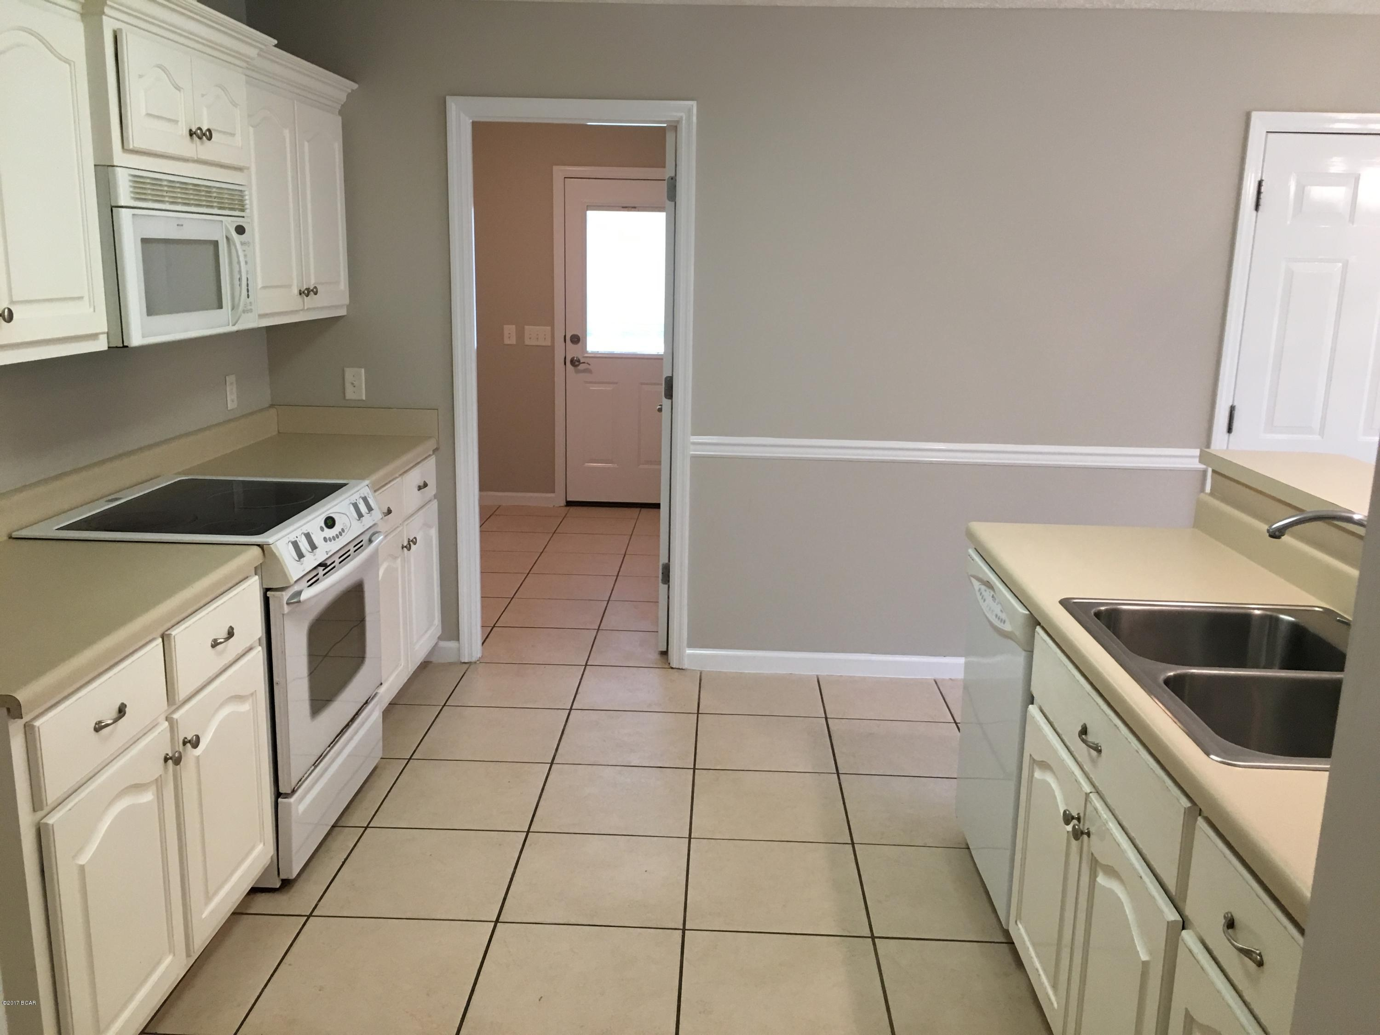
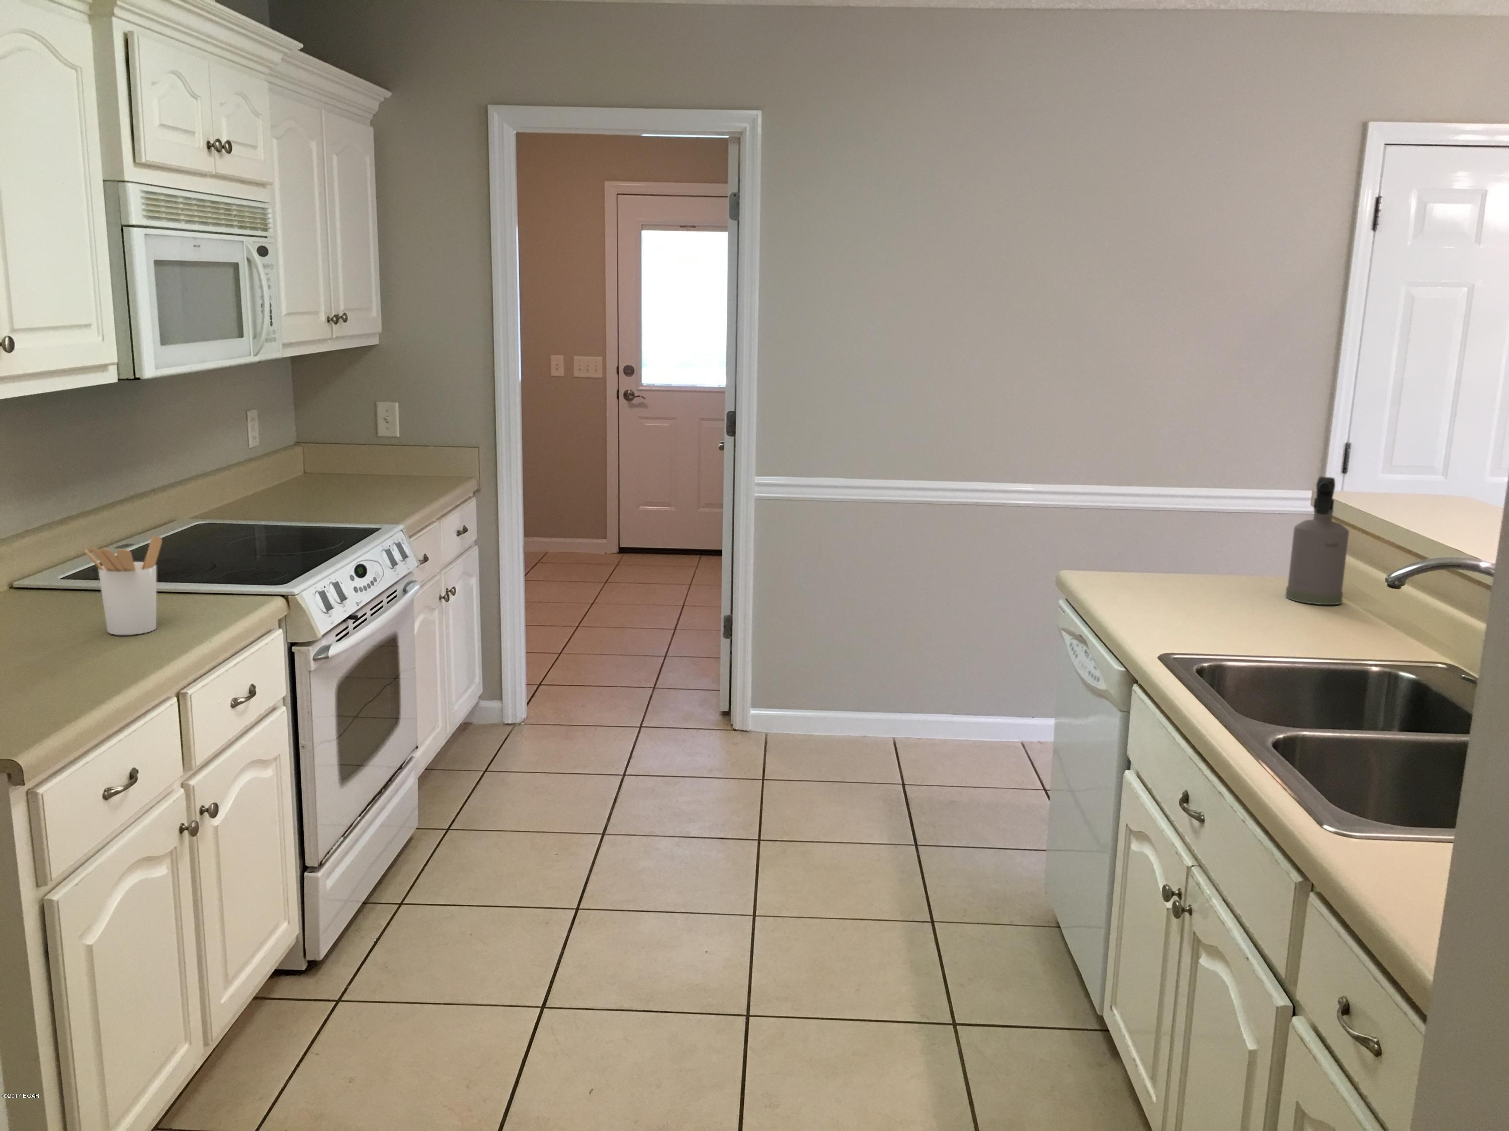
+ utensil holder (125, 586)
+ spray bottle (1320, 539)
